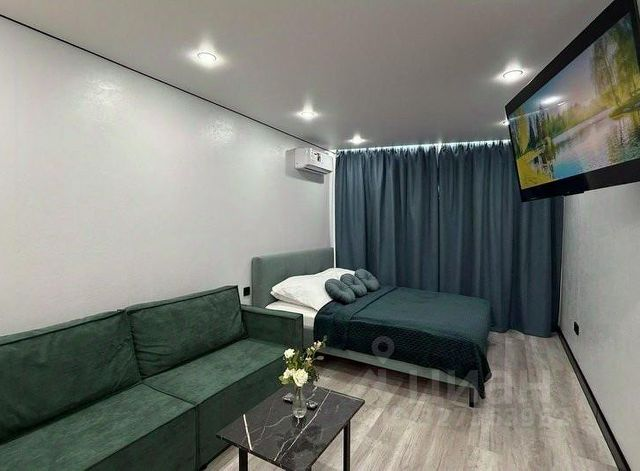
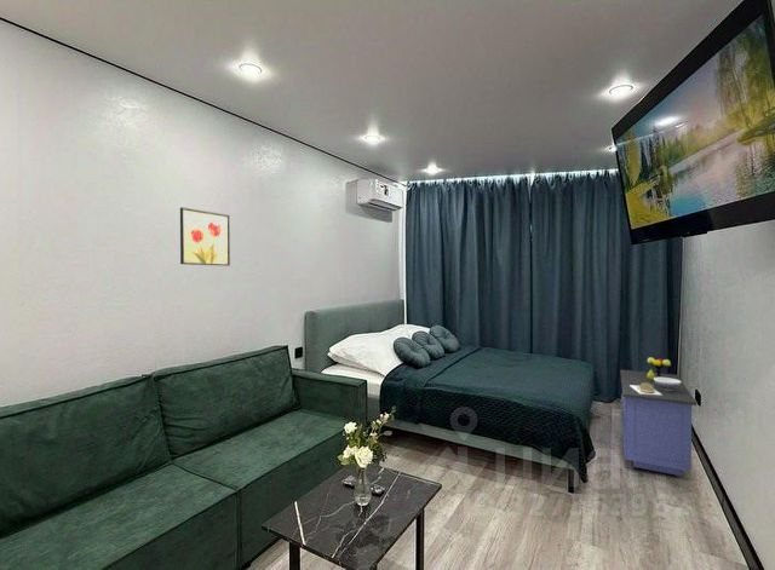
+ wall art (205, 238)
+ storage cabinet (651, 407)
